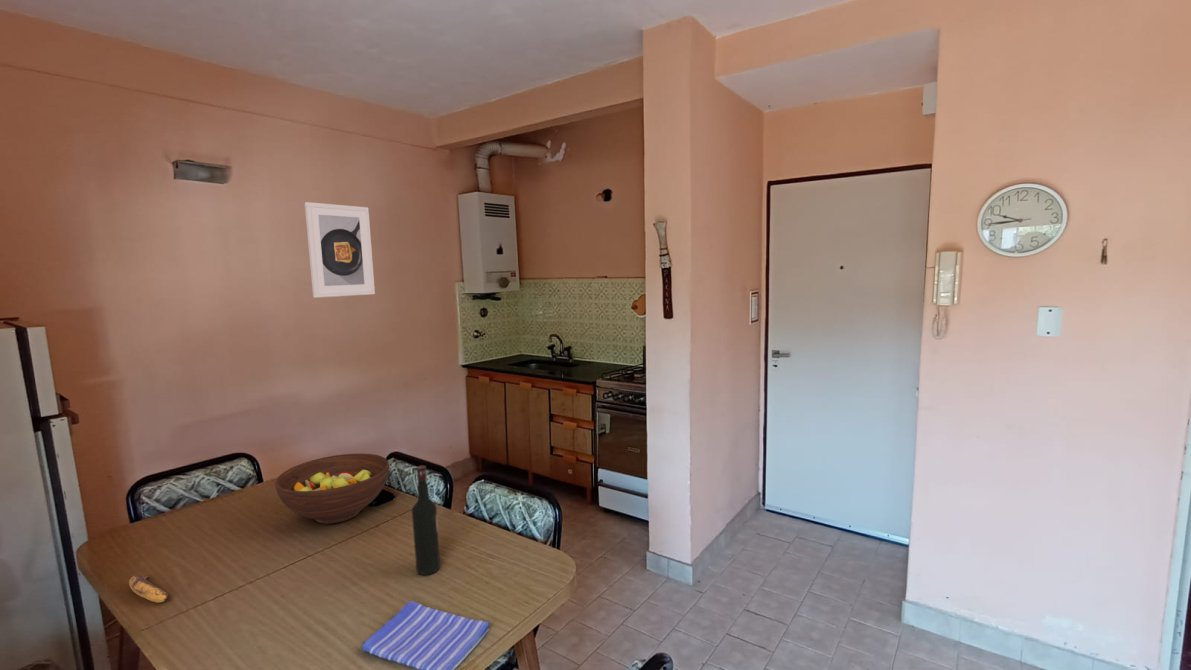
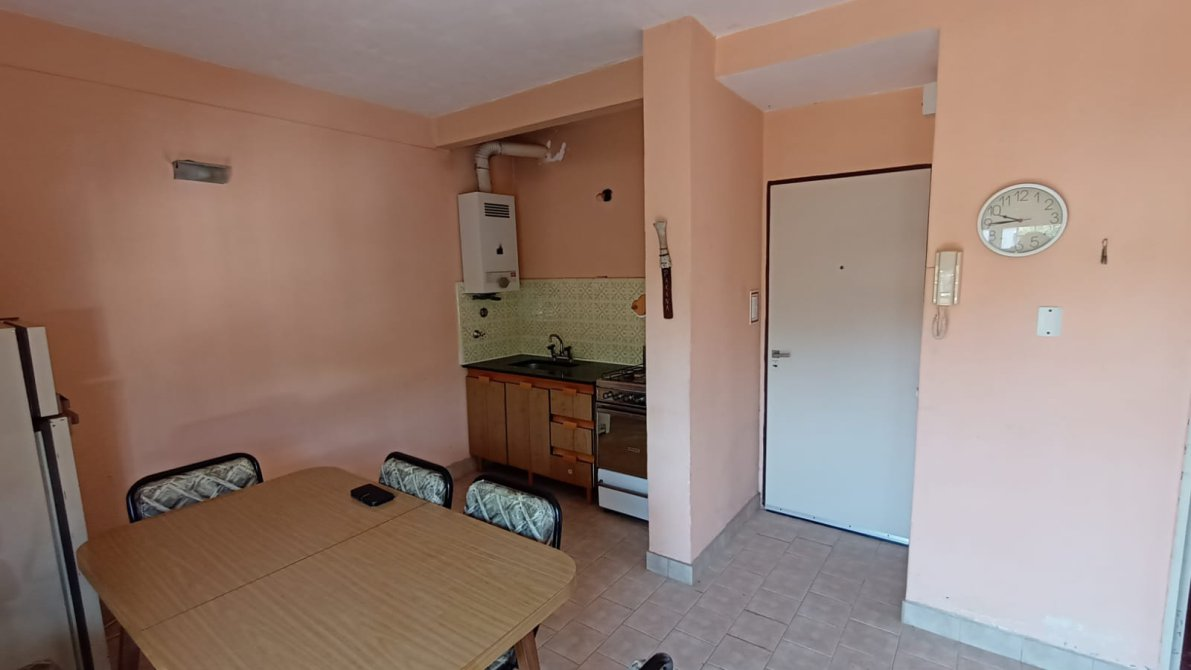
- dish towel (426, 635)
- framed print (341, 250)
- banana (147, 586)
- wine bottle (424, 518)
- fruit bowl (336, 493)
